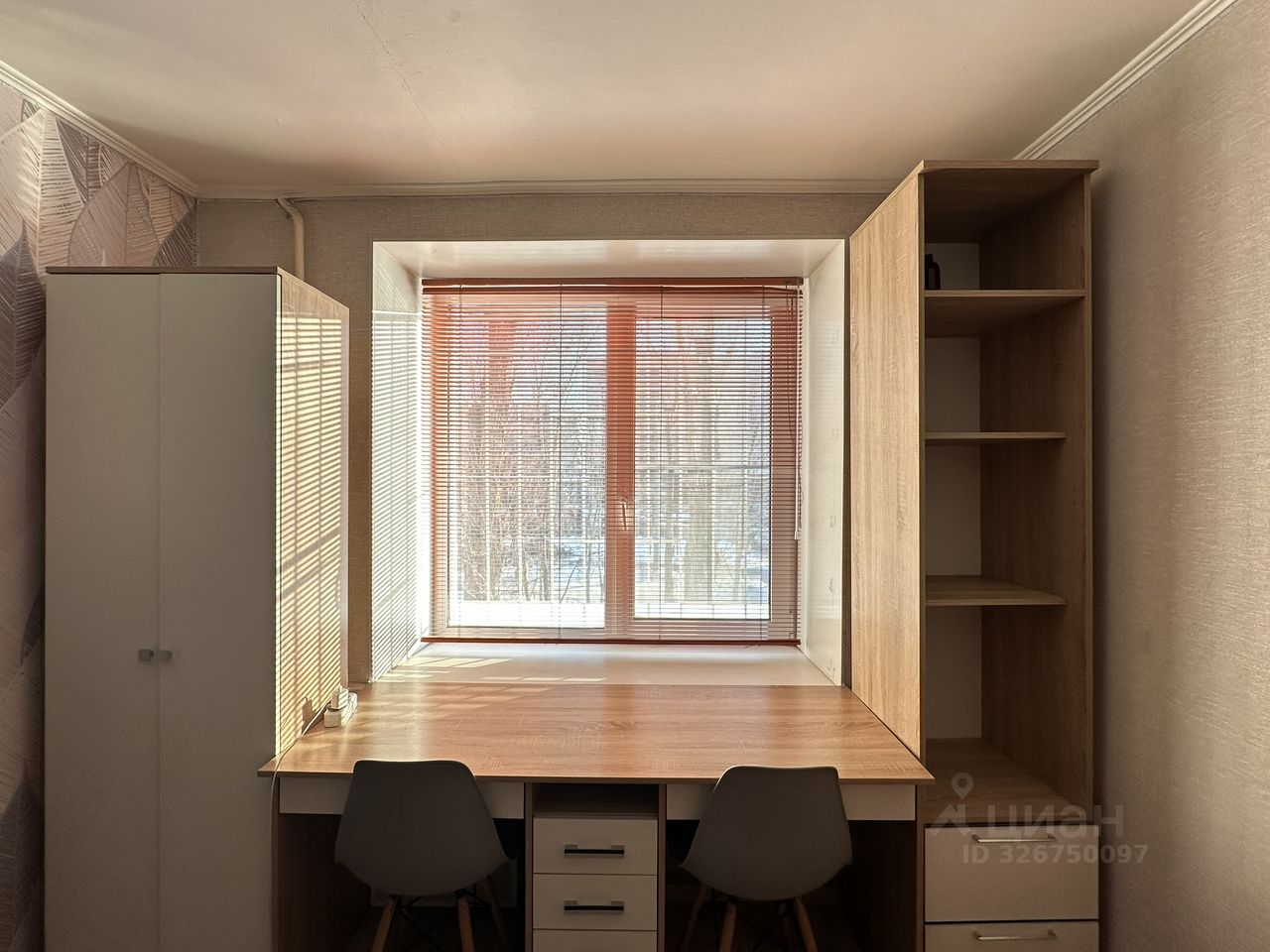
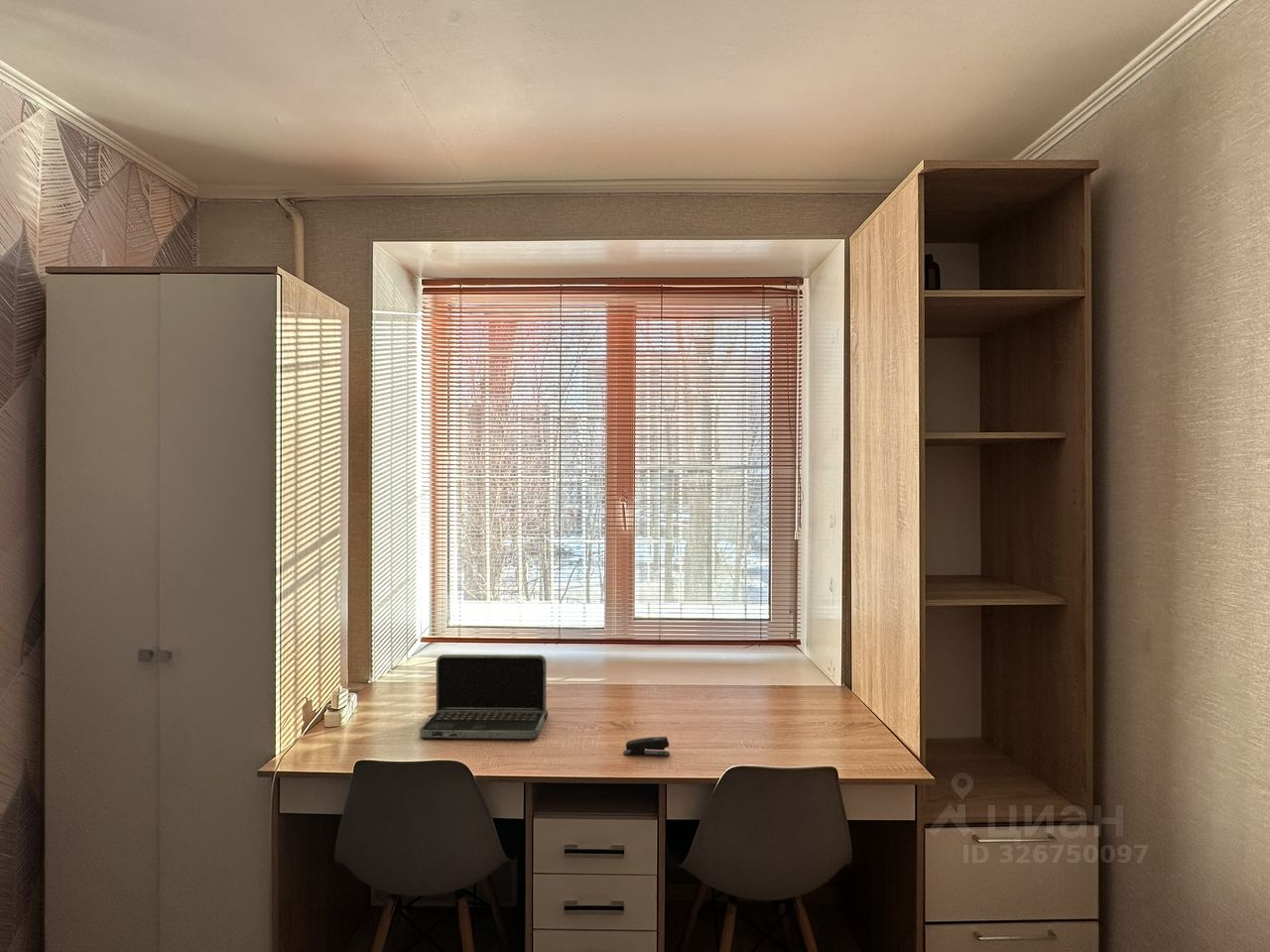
+ stapler (646, 745)
+ laptop (482, 692)
